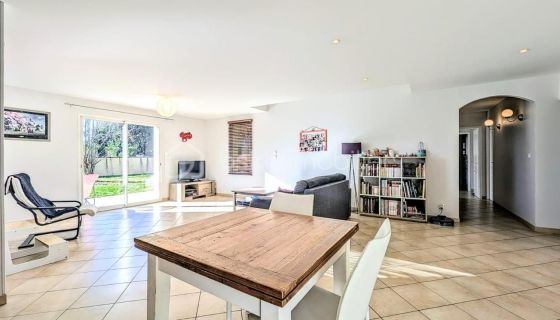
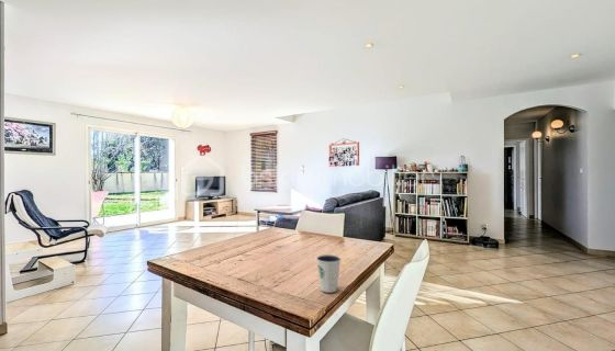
+ dixie cup (328, 273)
